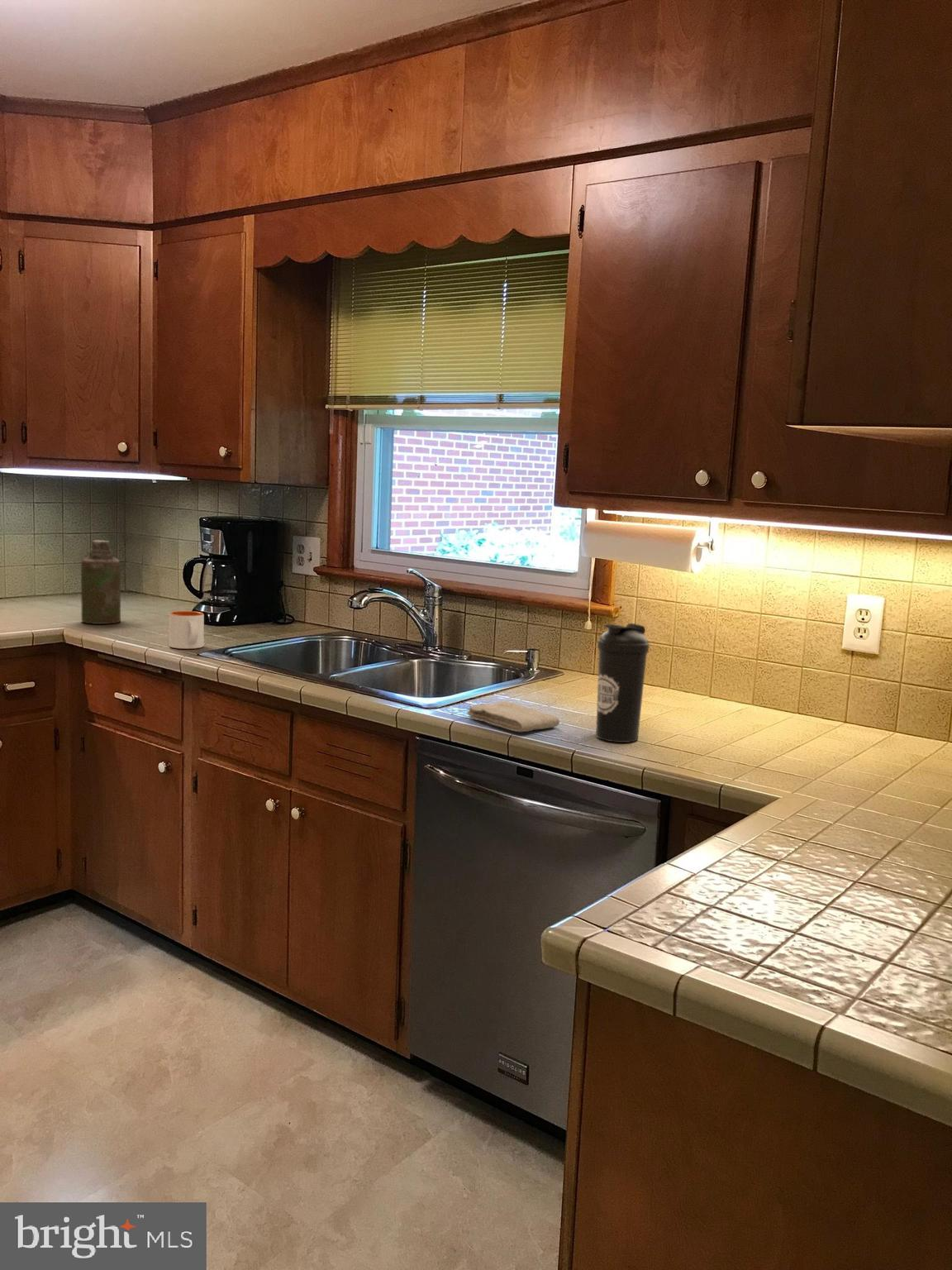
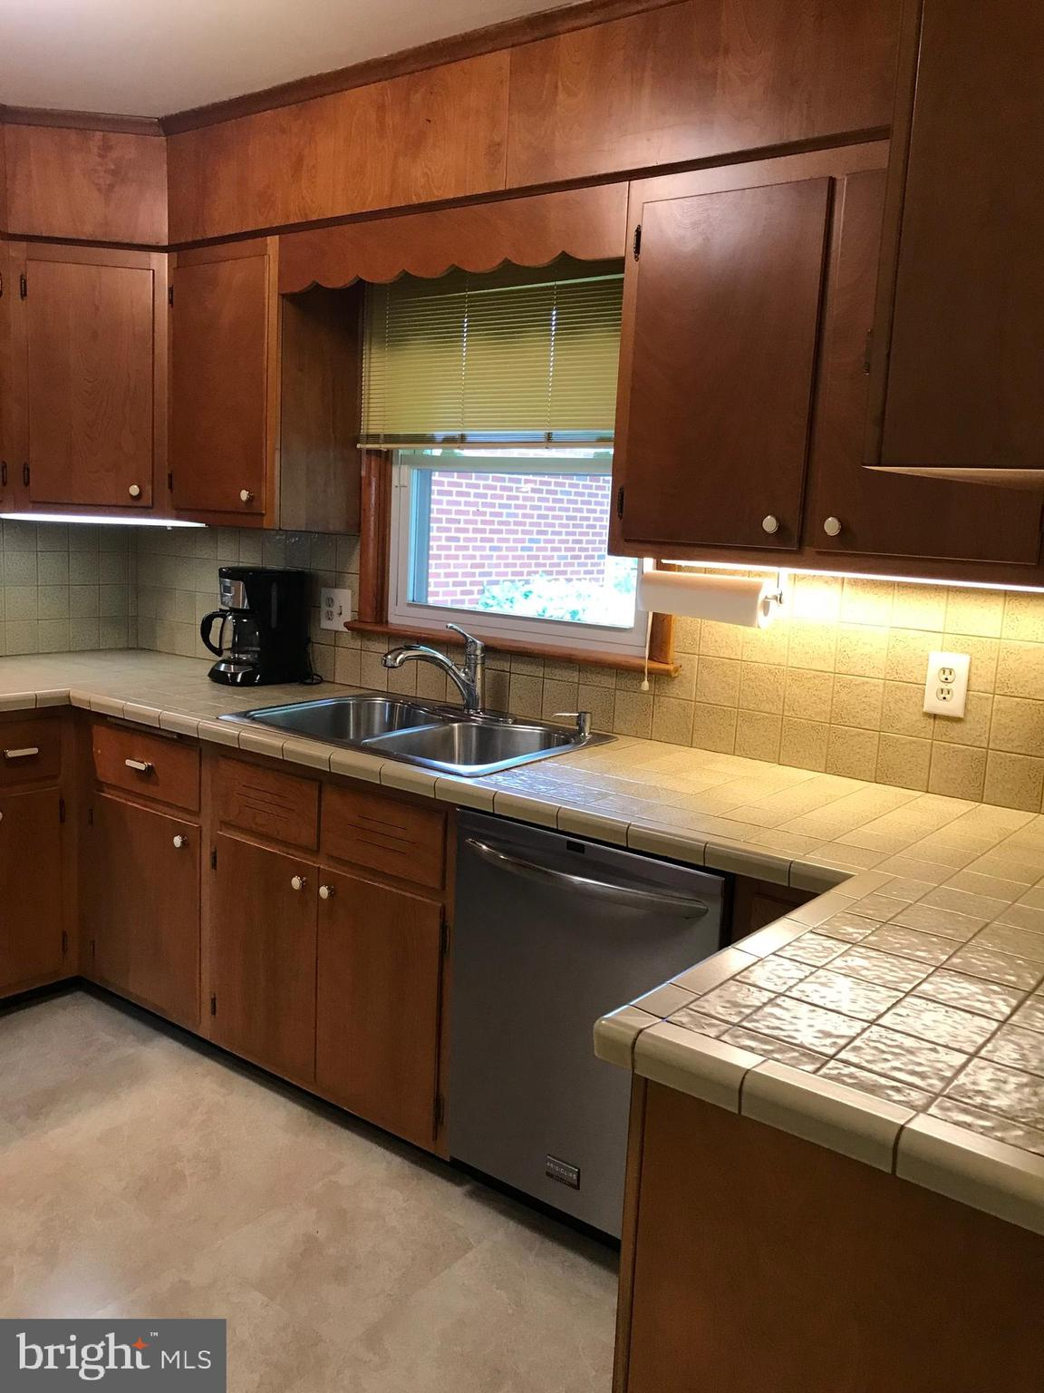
- mug (188, 630)
- washcloth (512, 715)
- canister (101, 581)
- water bottle (621, 681)
